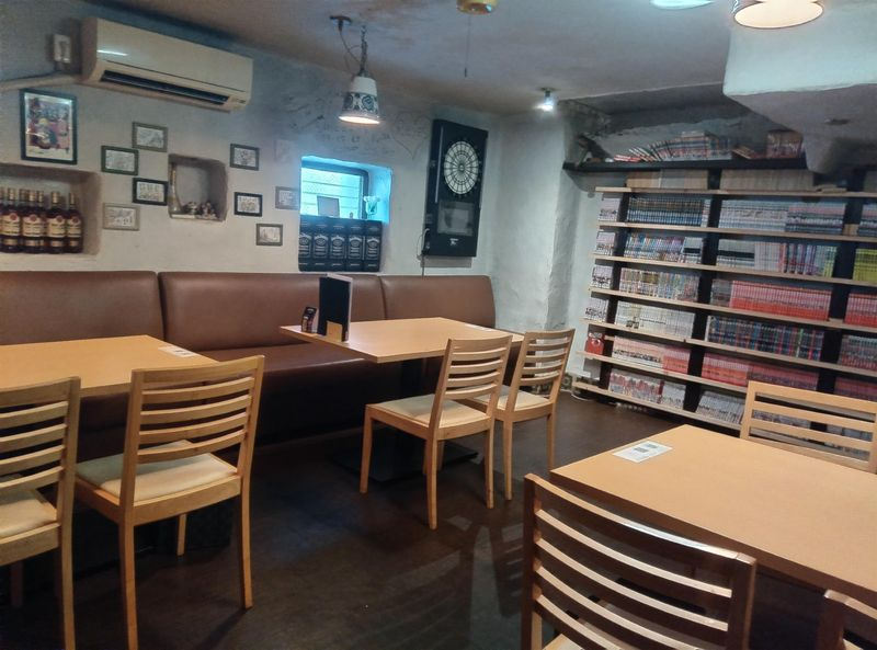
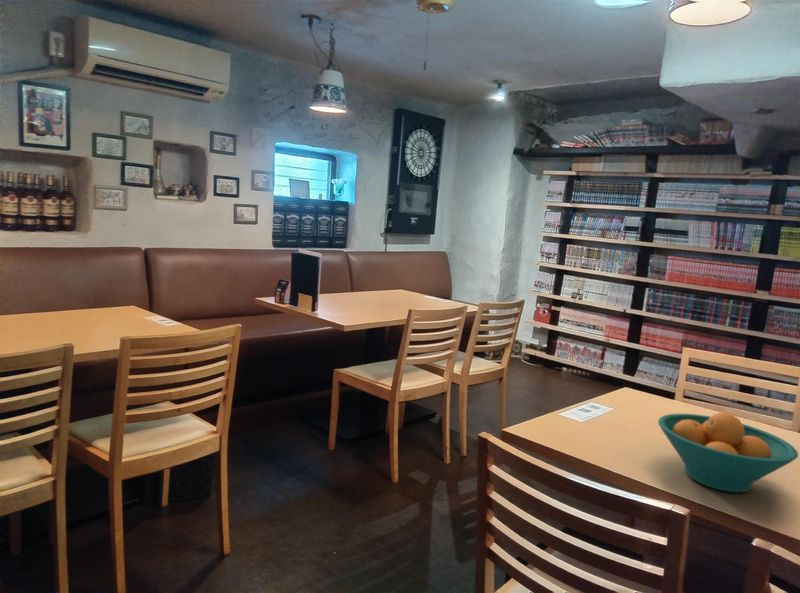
+ fruit bowl (722, 447)
